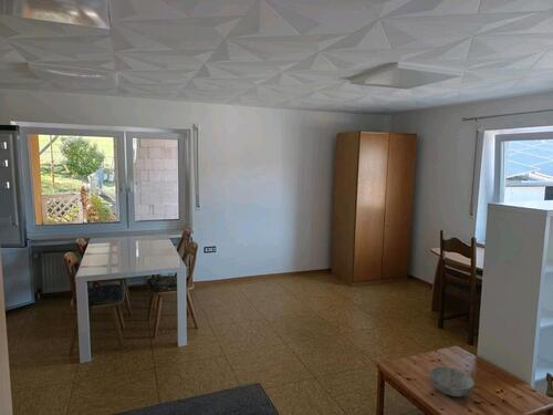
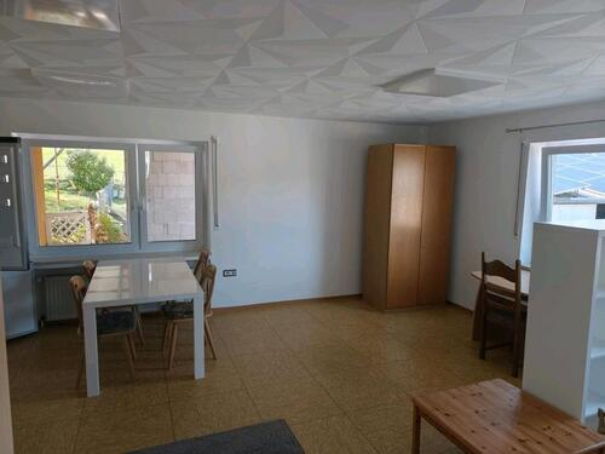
- bowl (450, 384)
